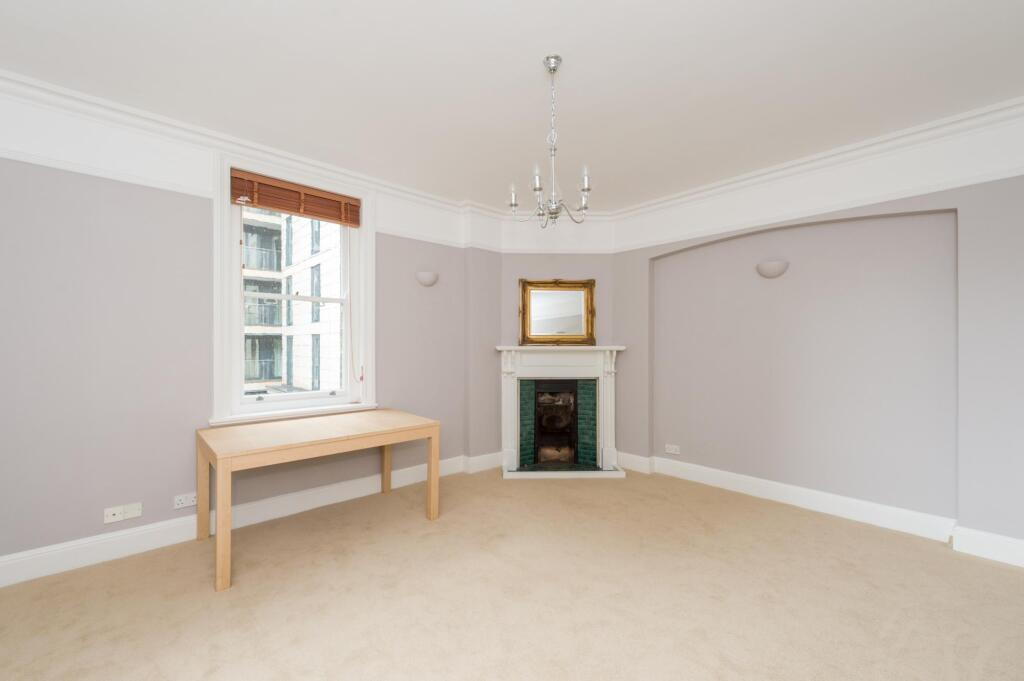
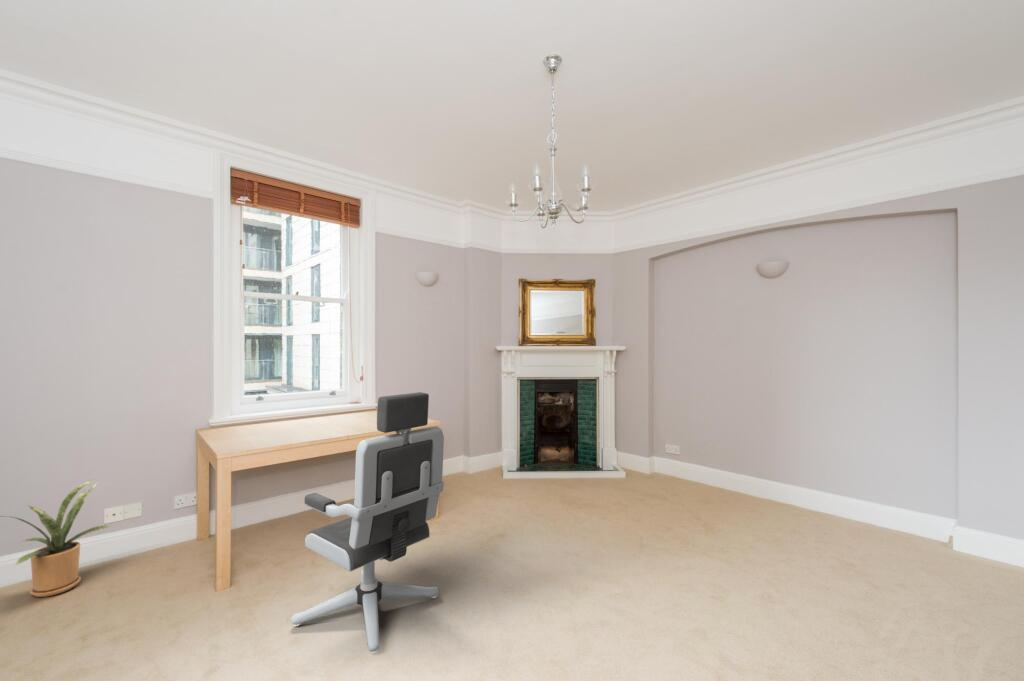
+ office chair (369, 500)
+ house plant (53, 537)
